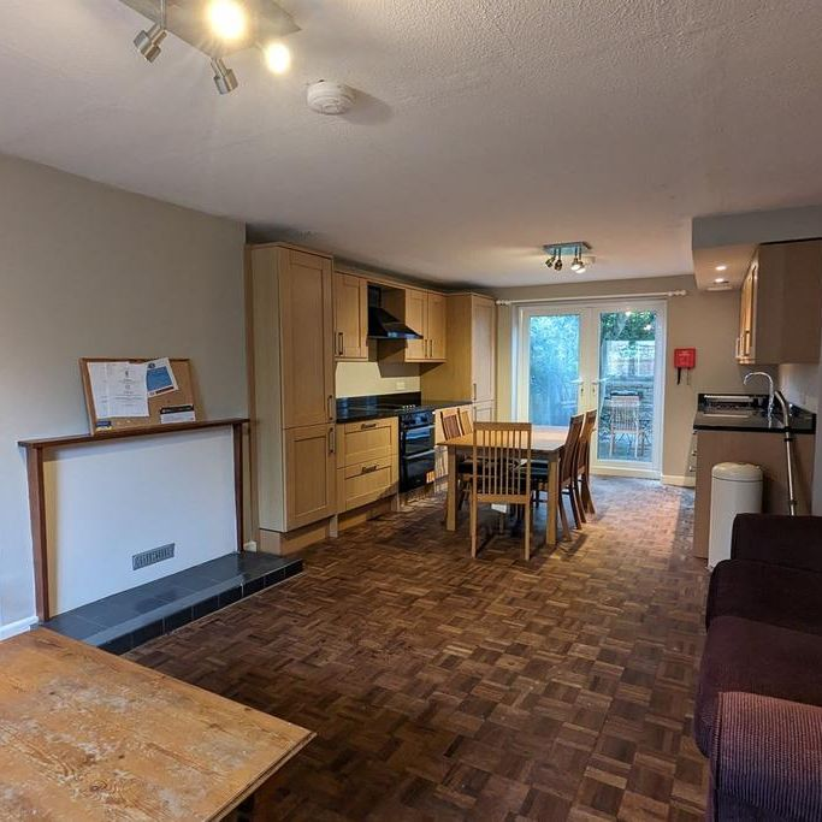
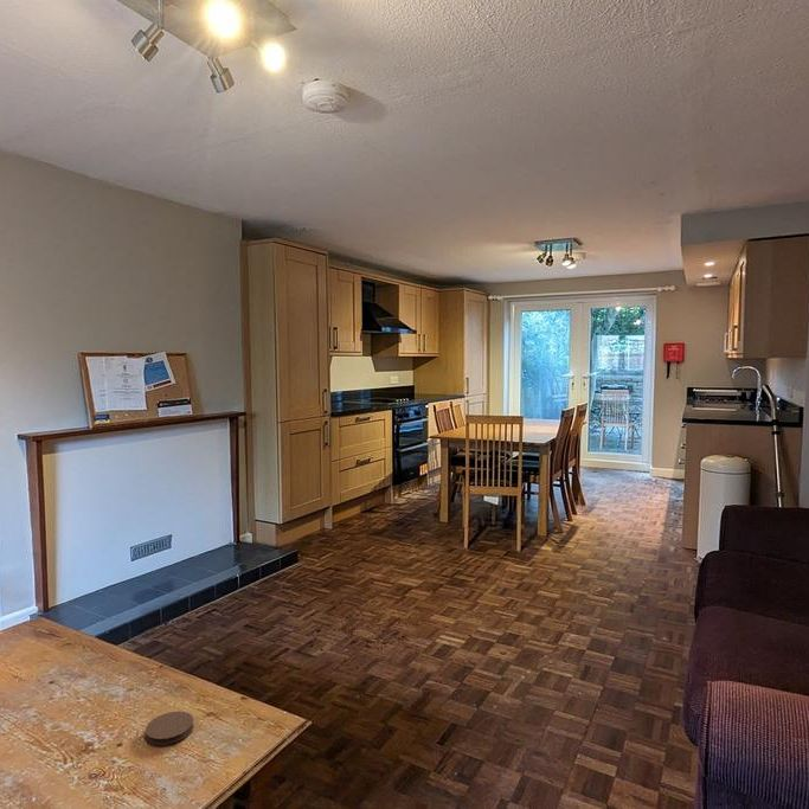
+ coaster (169, 727)
